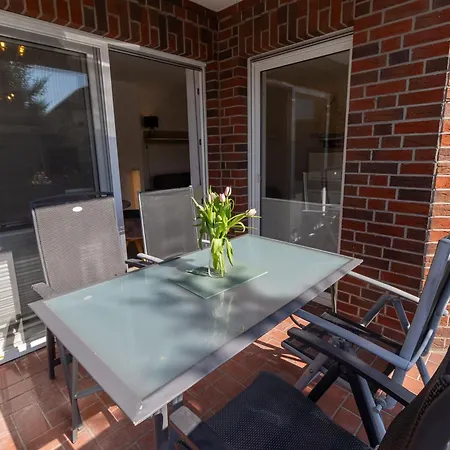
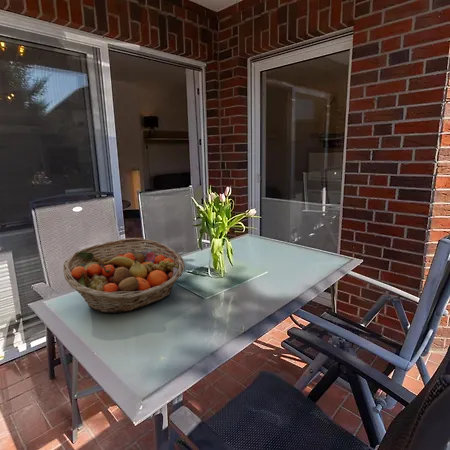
+ fruit basket (128, 272)
